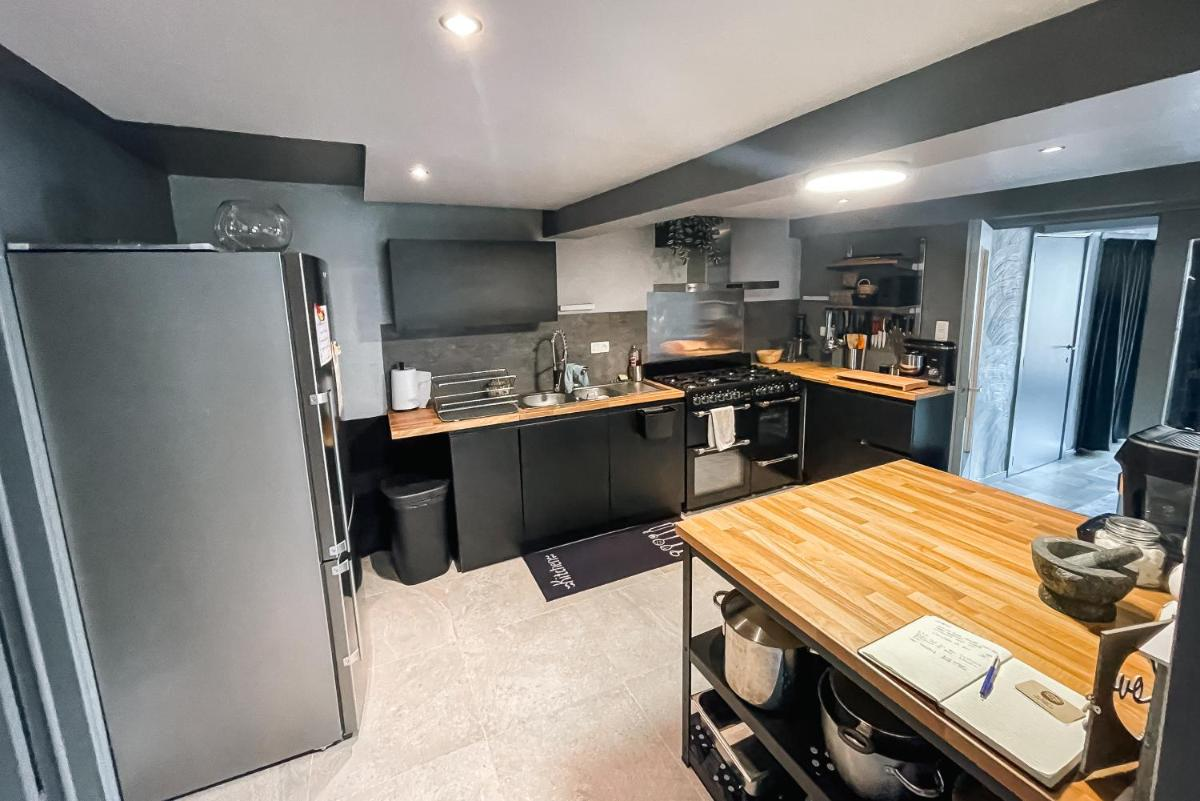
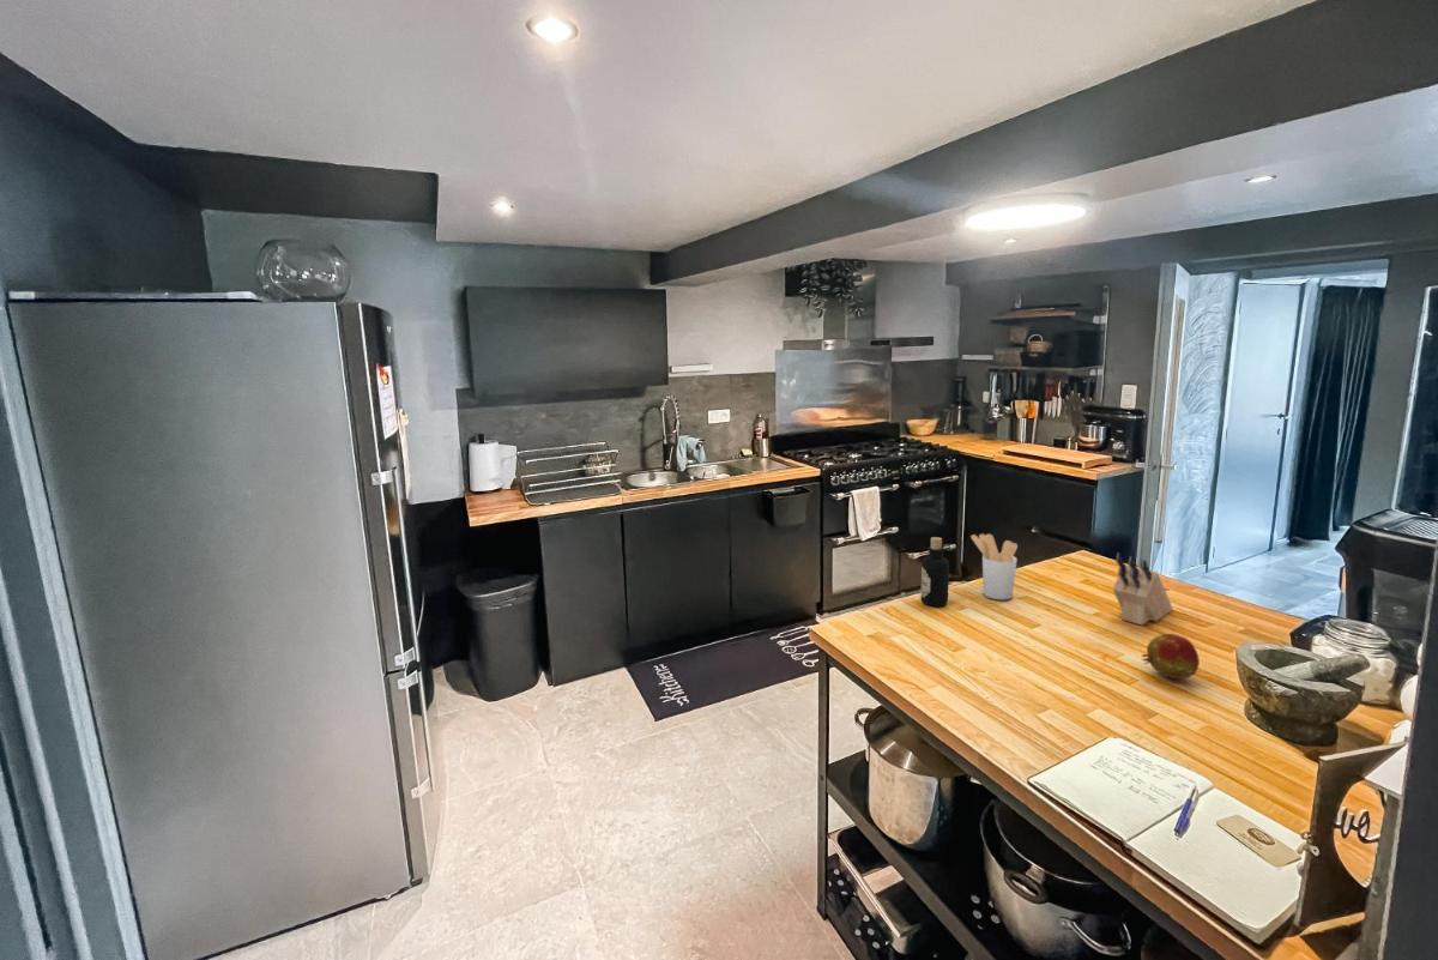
+ fruit (1168, 657)
+ utensil holder (992, 564)
+ bottle (935, 570)
+ knife block (1142, 582)
